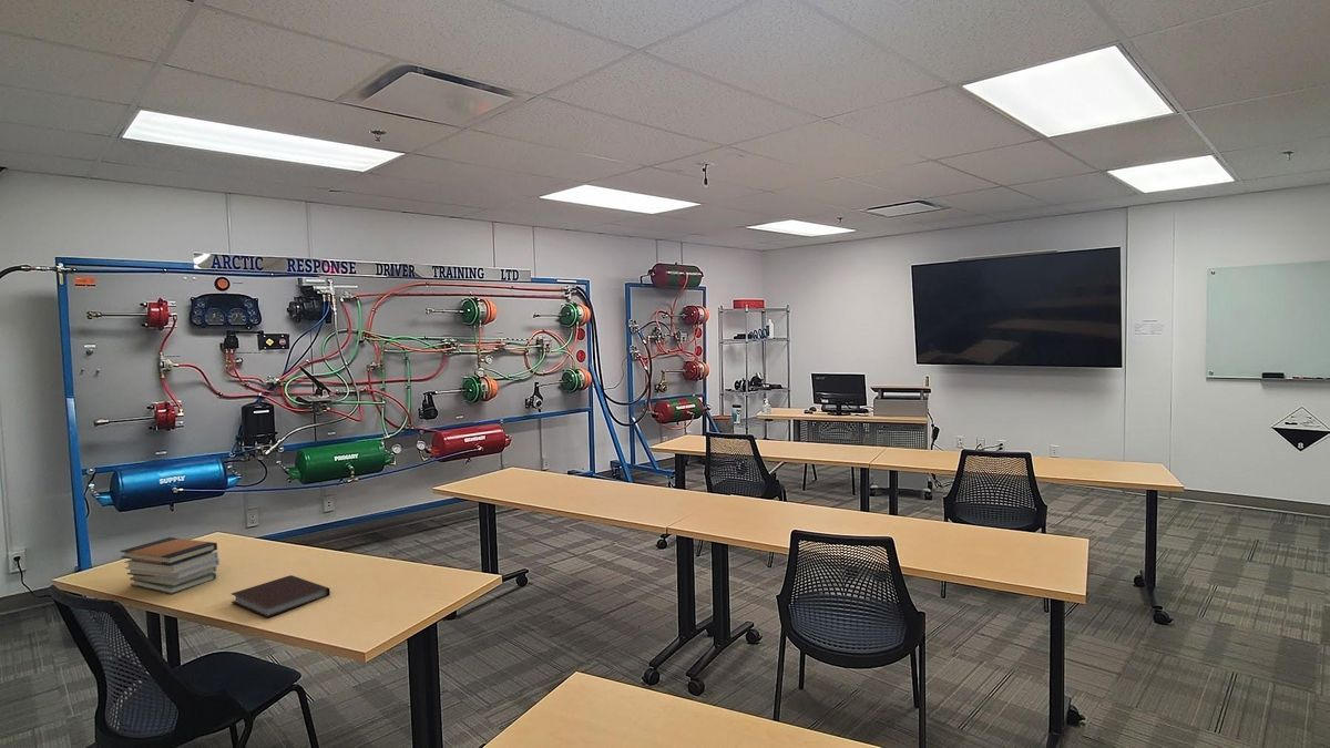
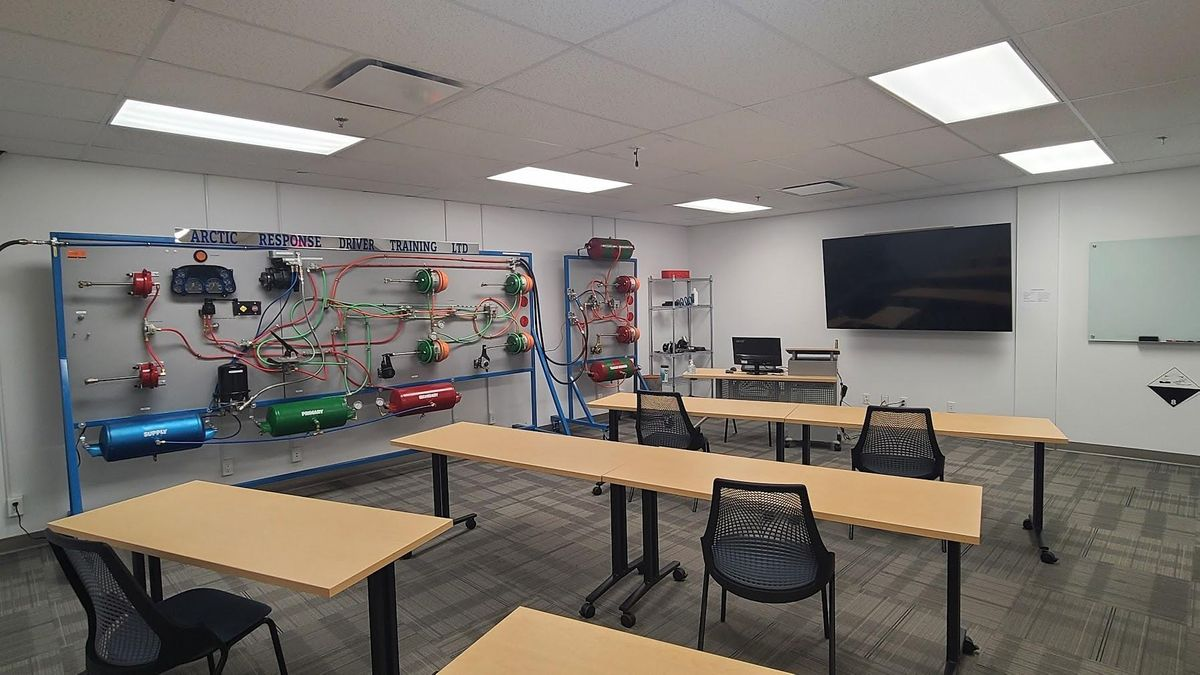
- book stack (172, 564)
- notebook (280, 594)
